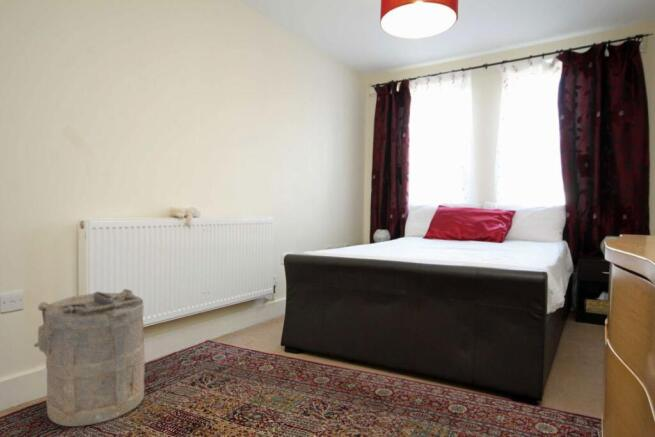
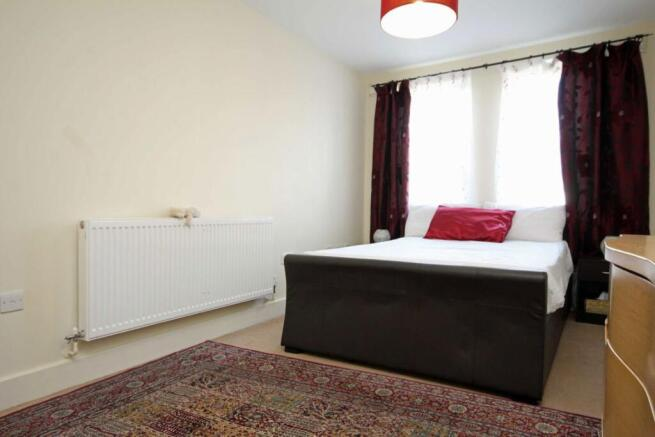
- laundry hamper (92, 348)
